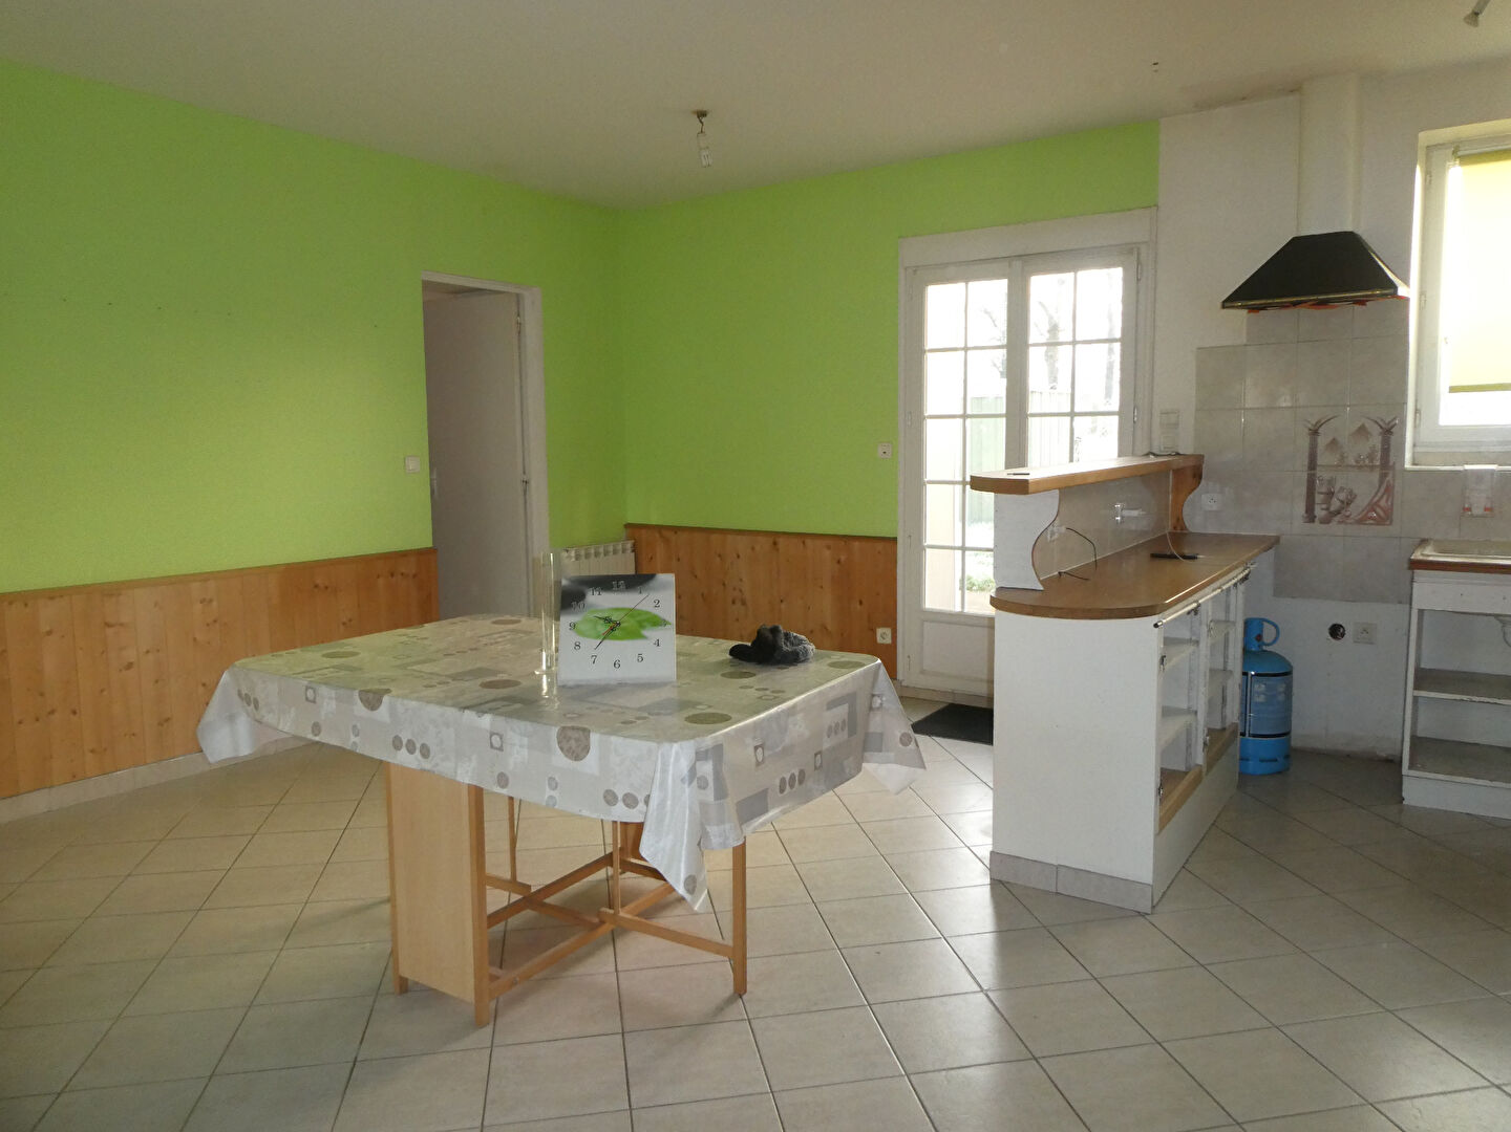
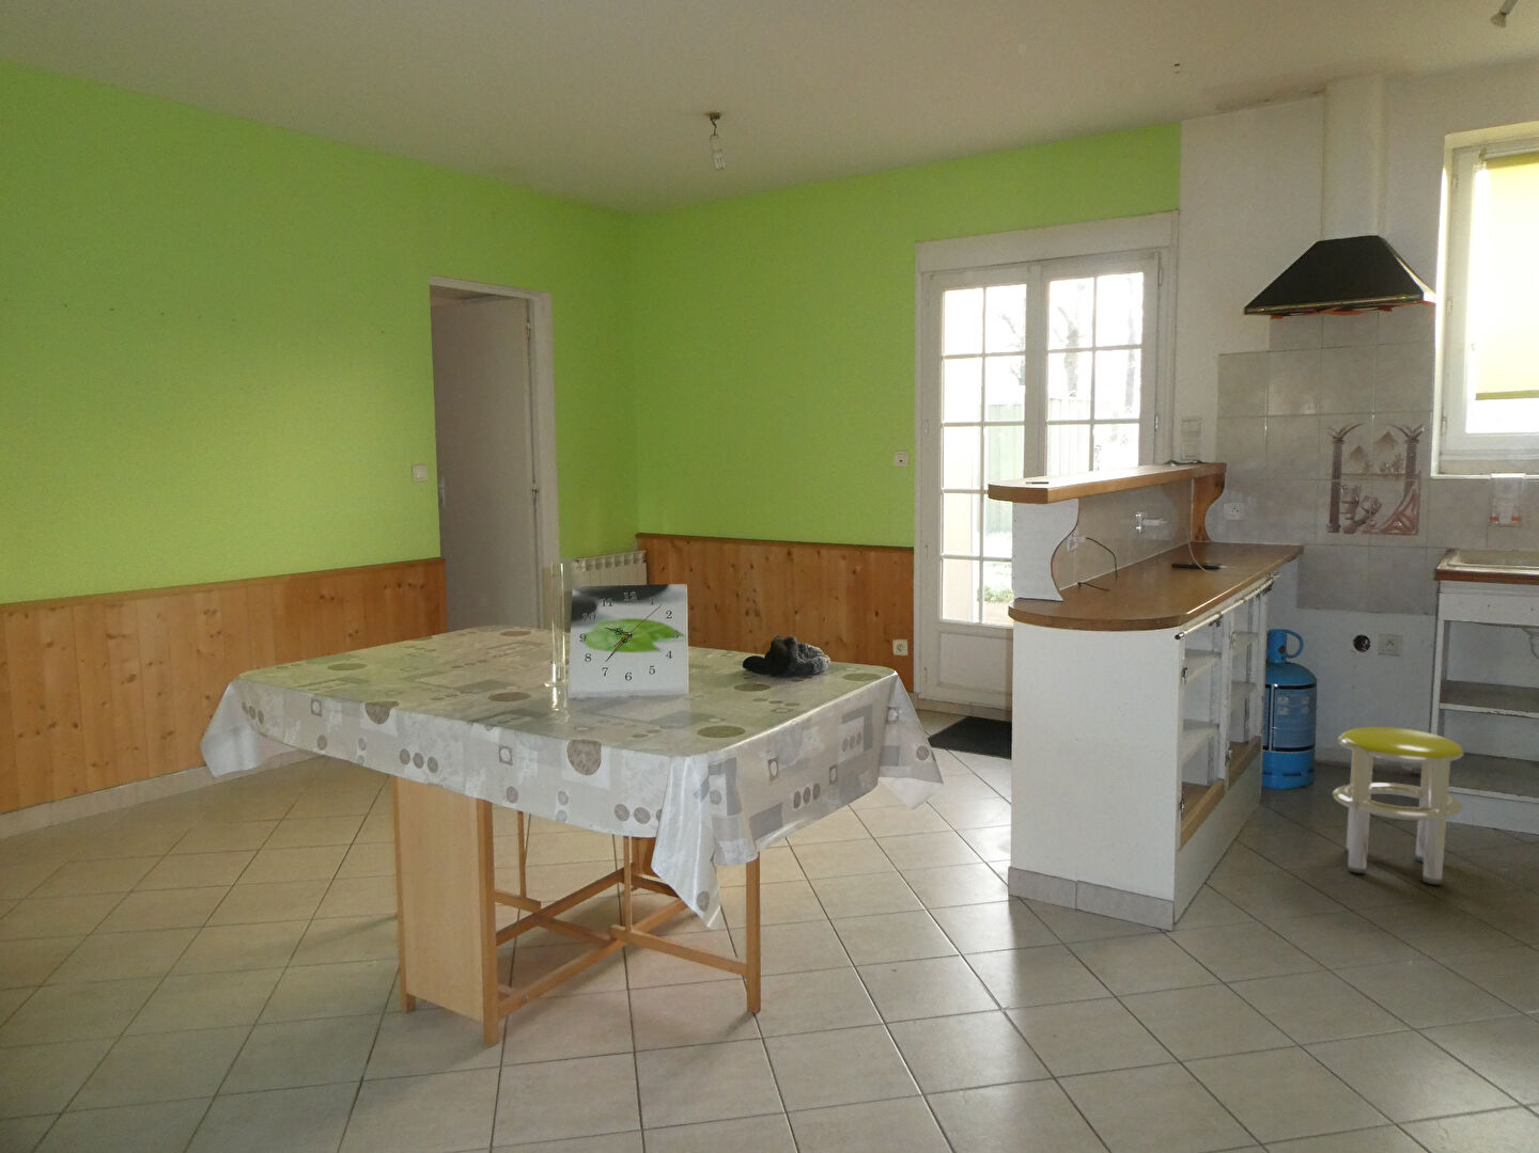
+ stool (1396, 805)
